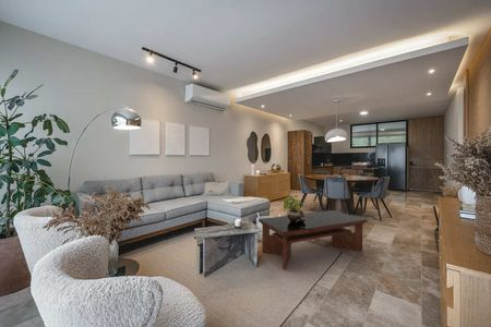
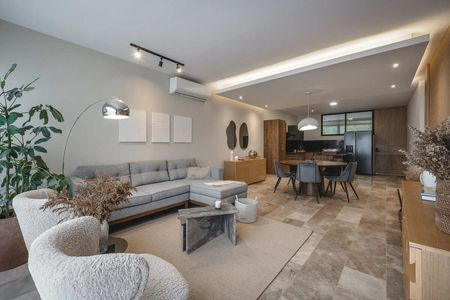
- coffee table (312, 234)
- potted plant (295, 208)
